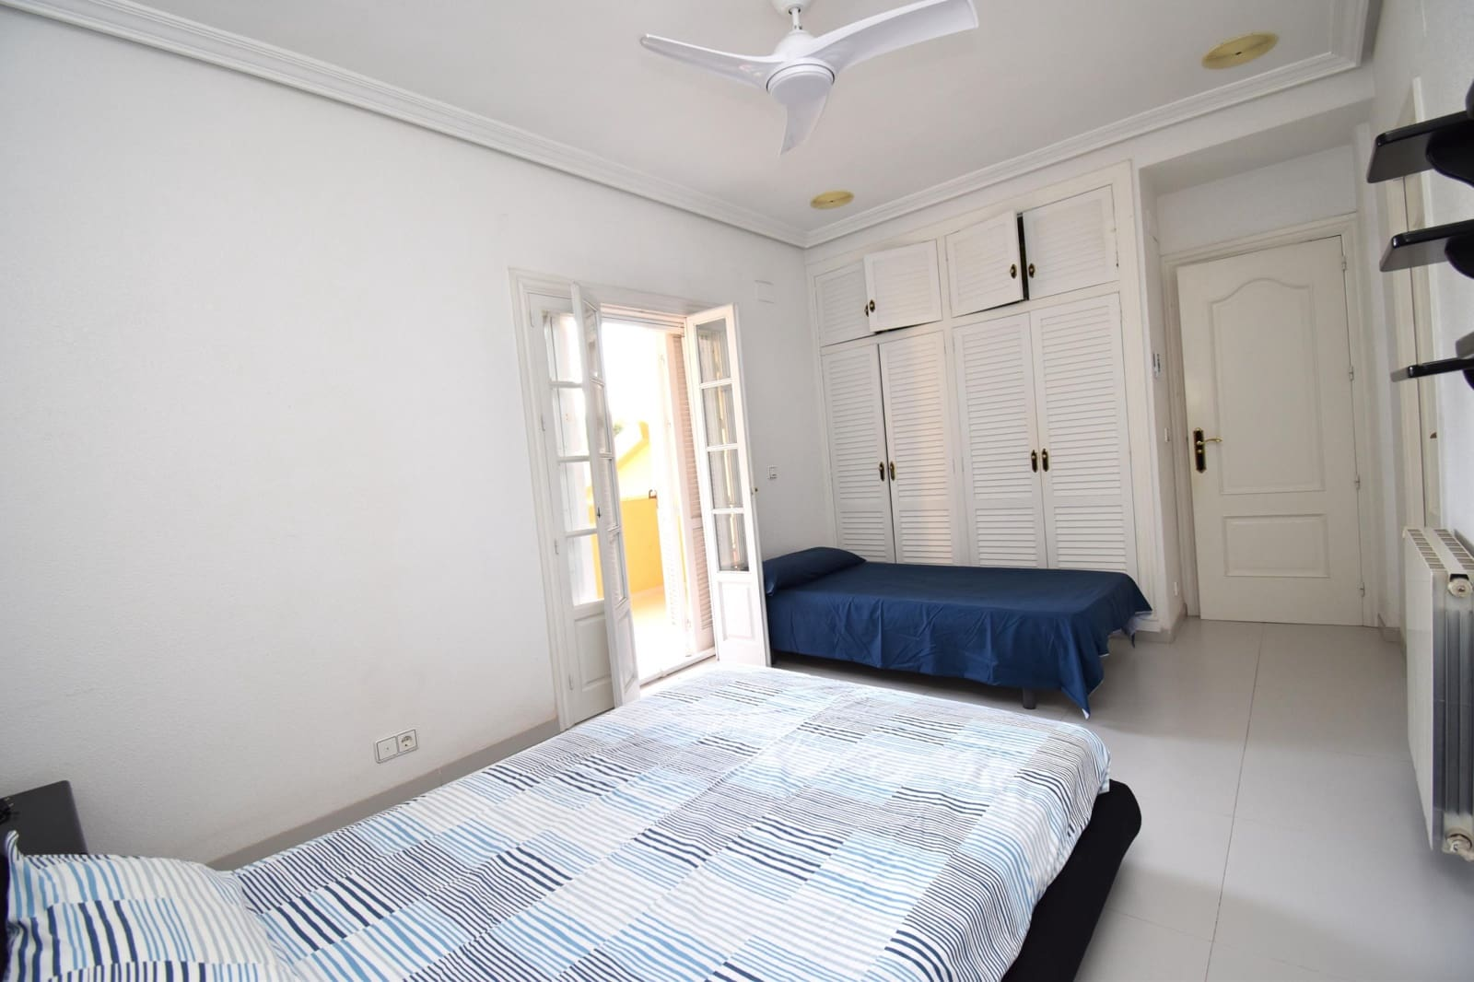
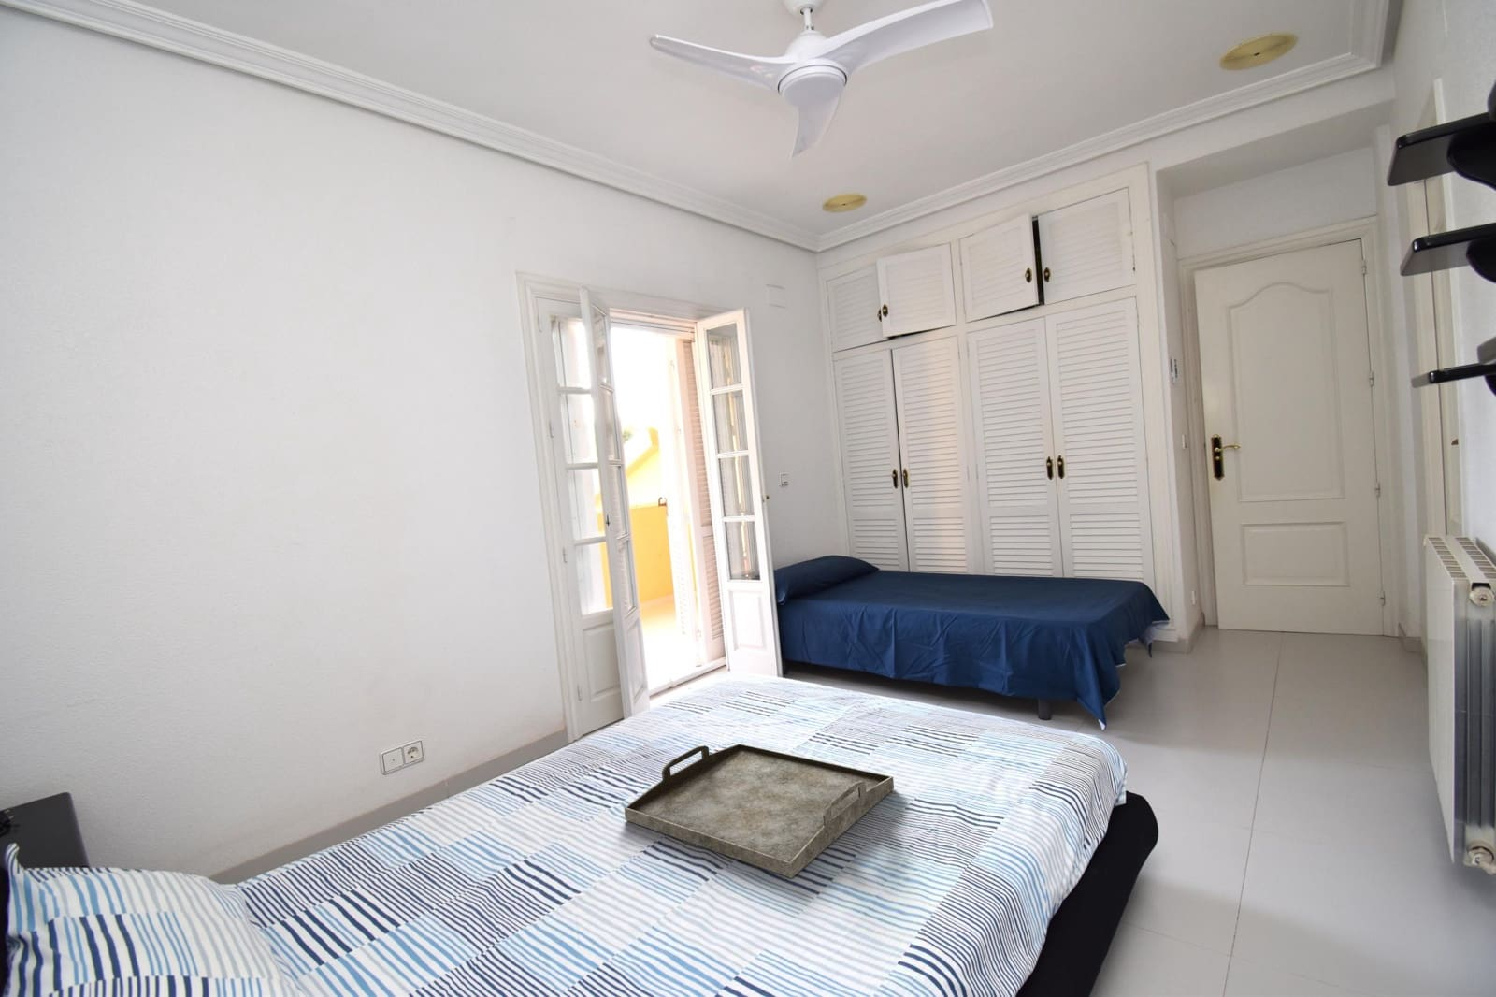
+ serving tray (760, 787)
